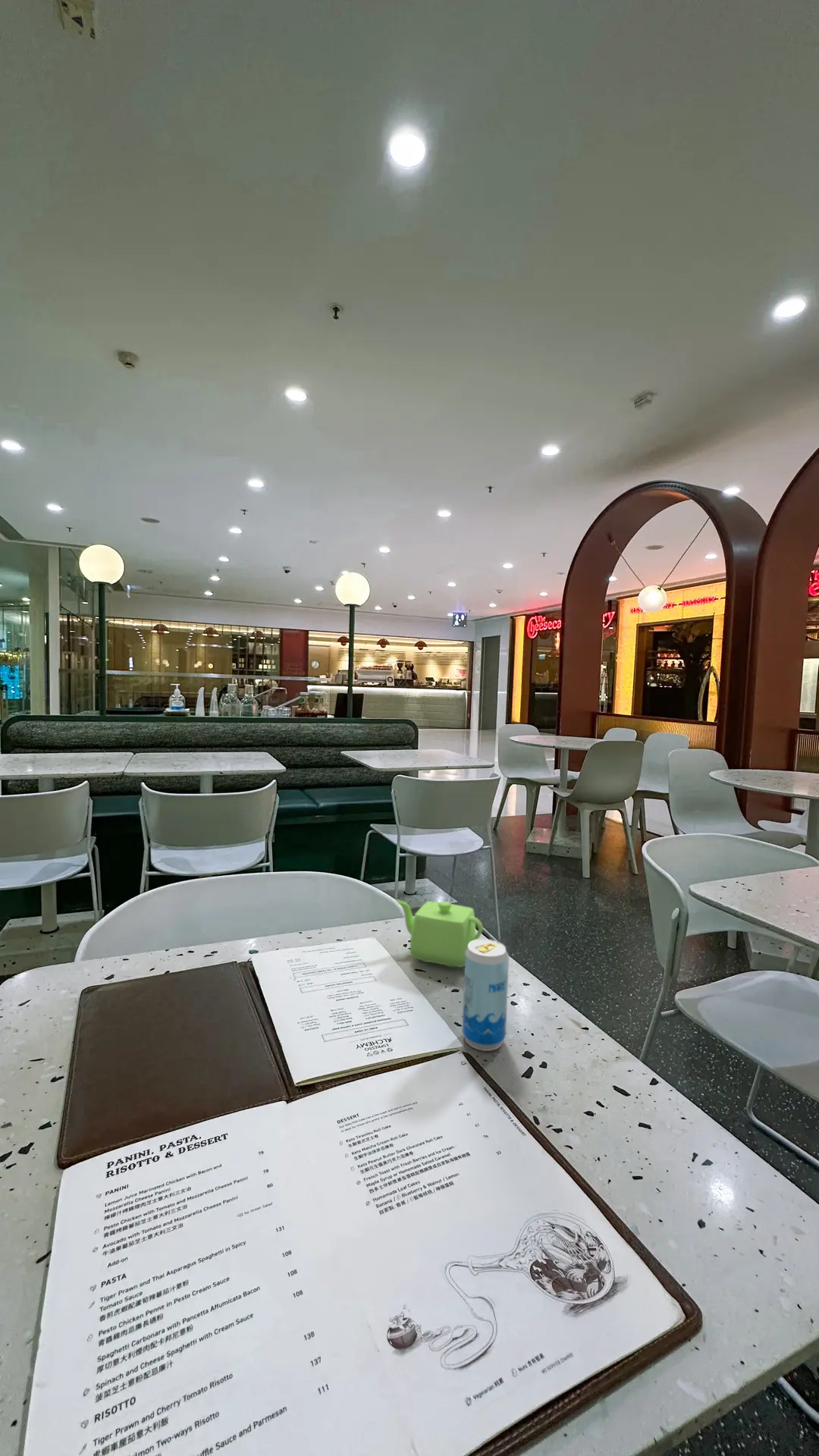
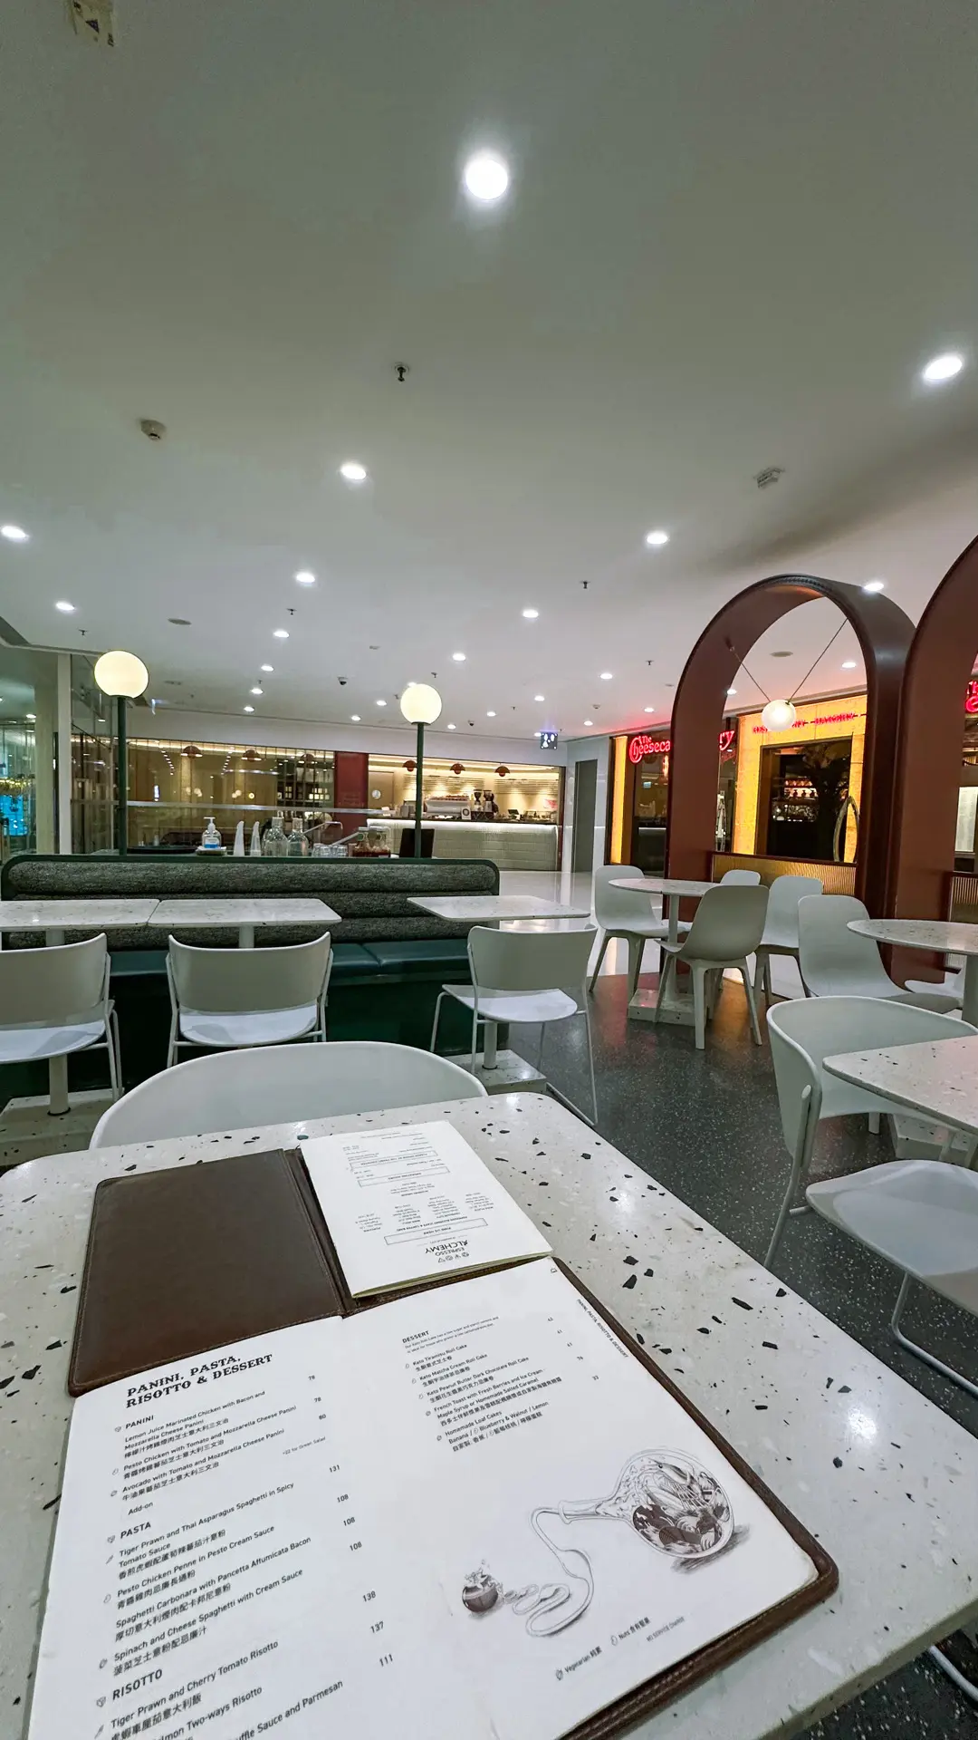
- beverage can (485, 993)
- teapot (437, 928)
